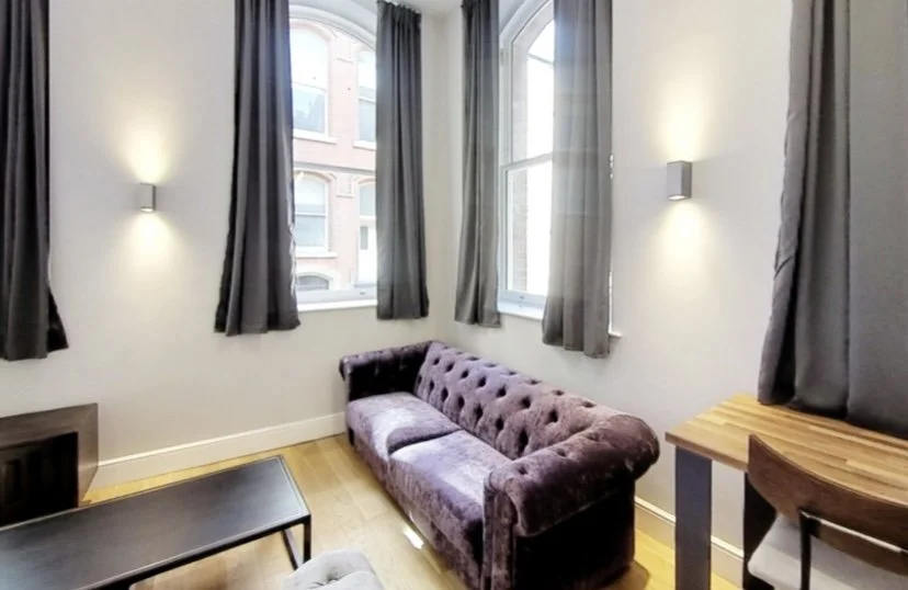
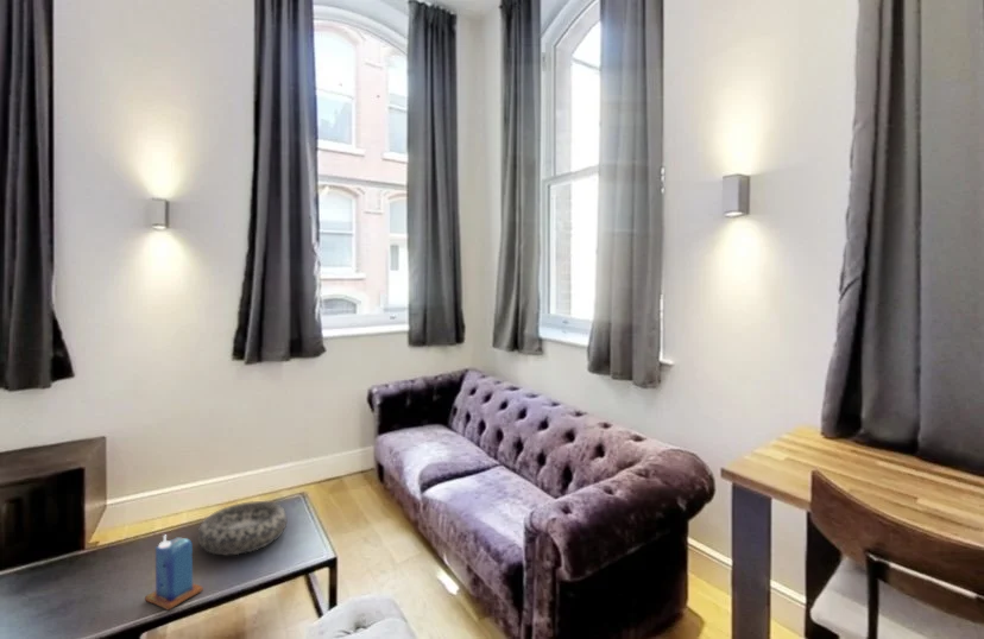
+ decorative bowl (244, 526)
+ candle (174, 565)
